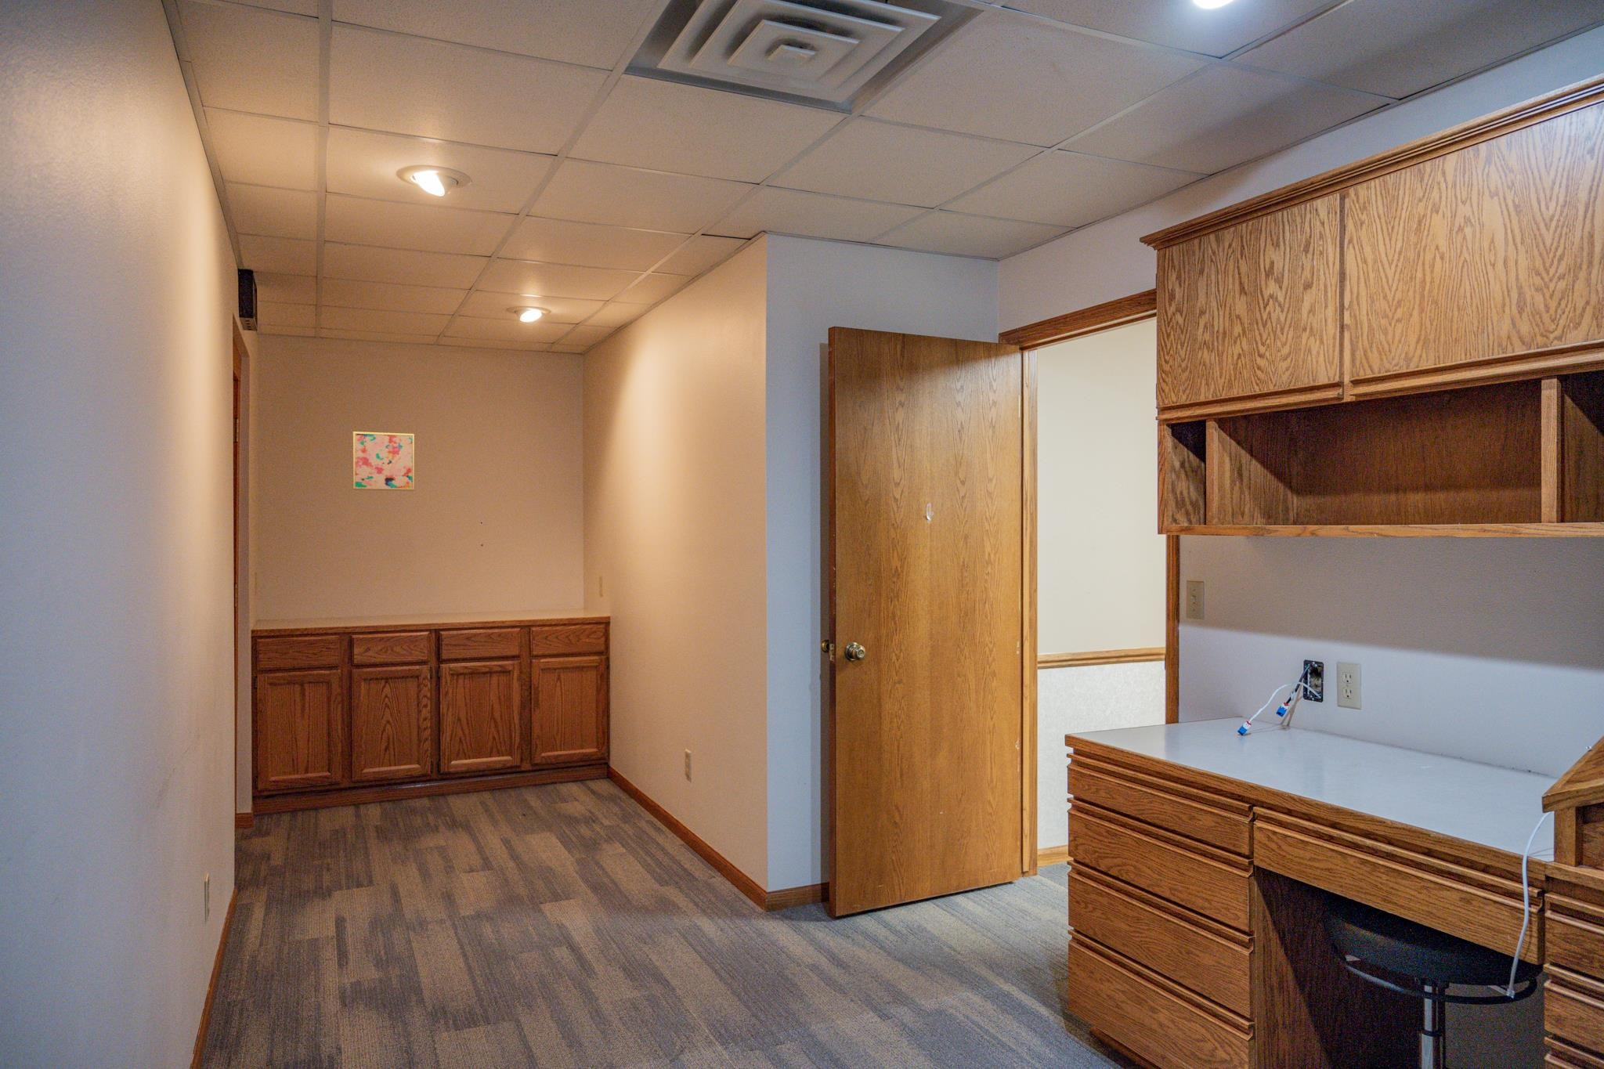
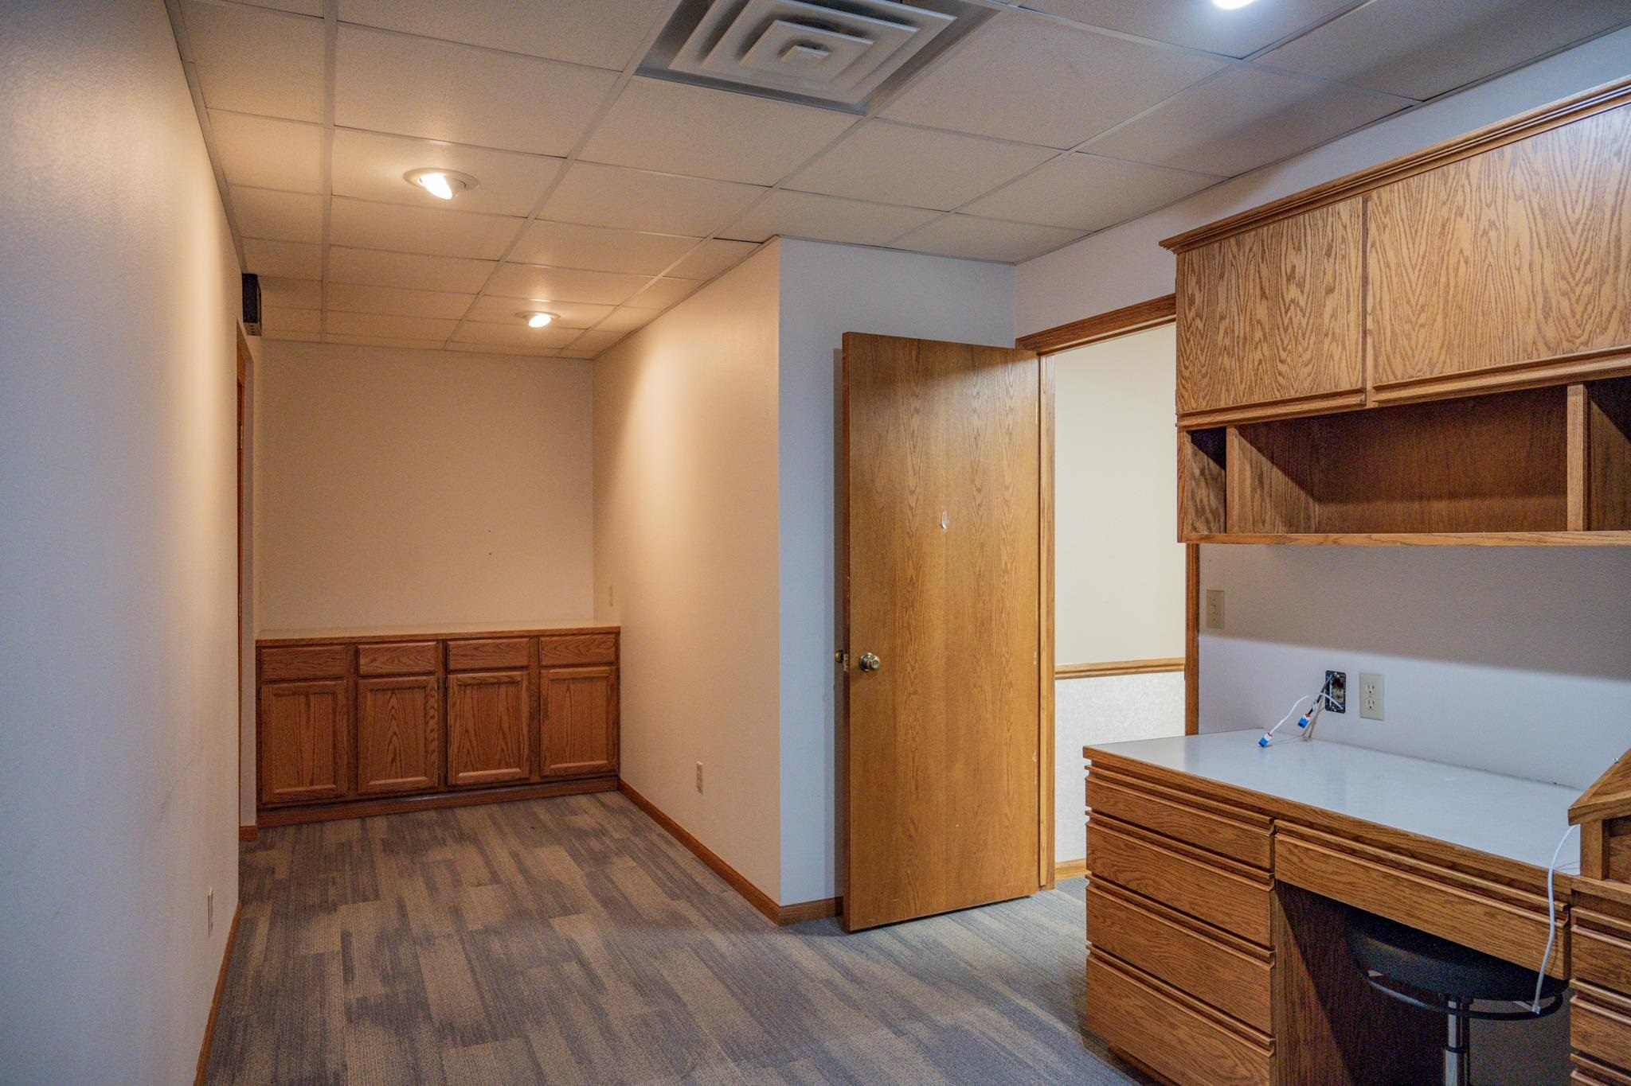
- wall art (384, 462)
